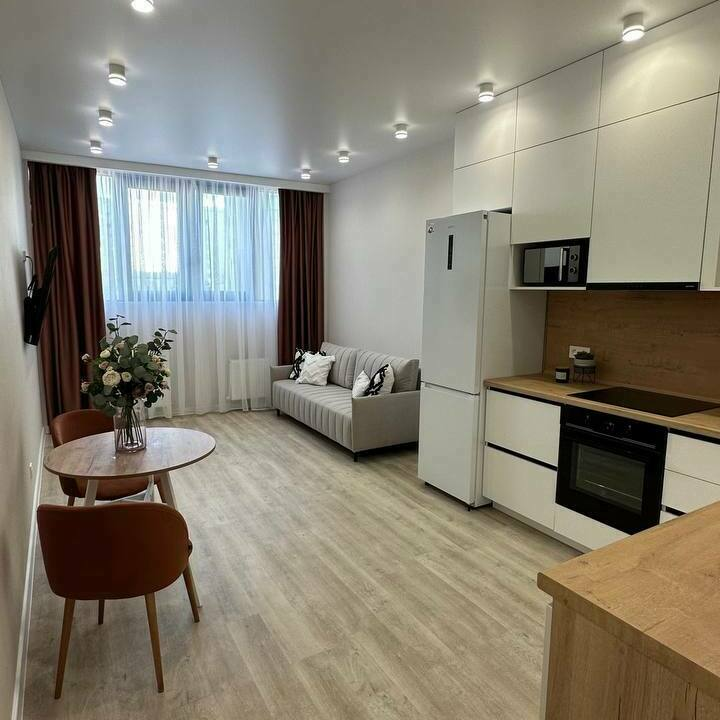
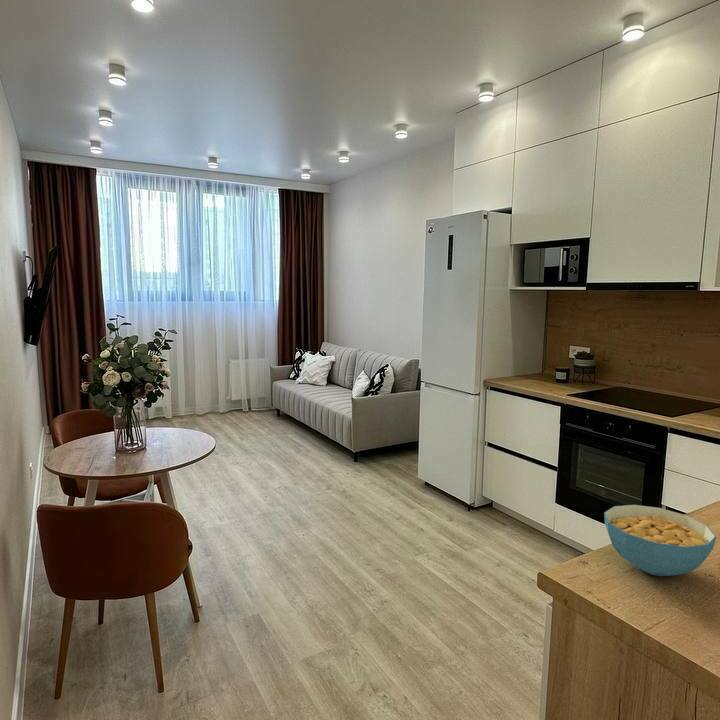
+ cereal bowl (655, 546)
